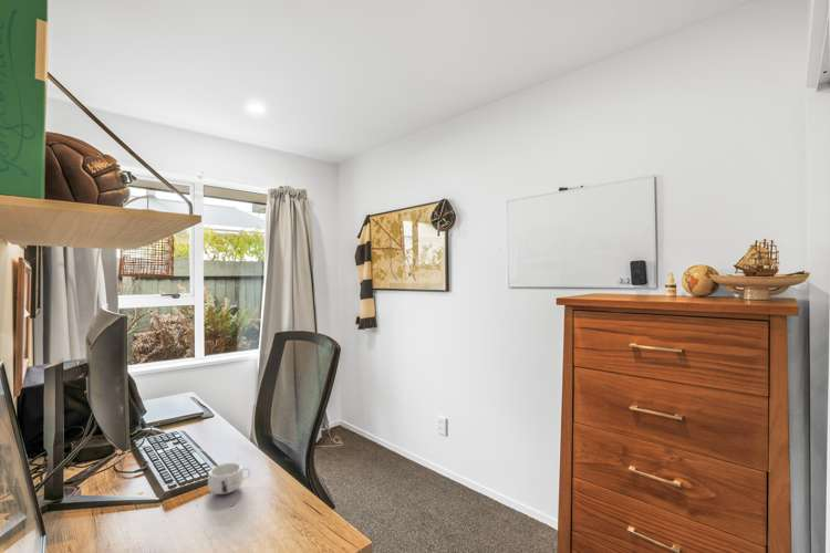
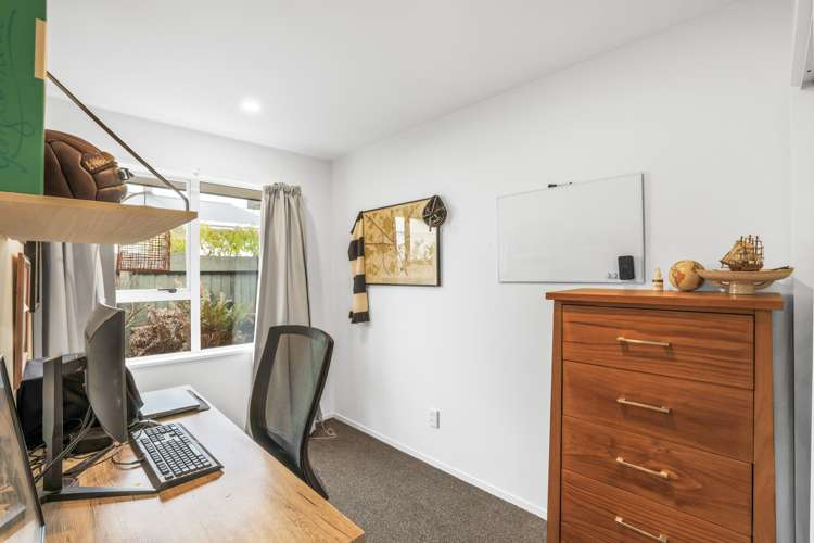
- mug (229, 478)
